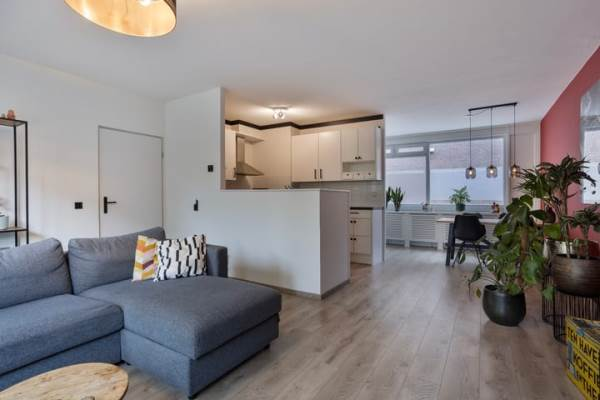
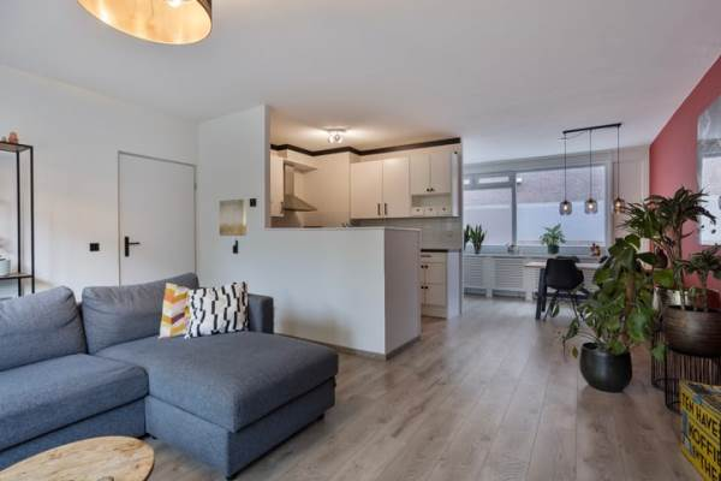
+ wall art (232, 218)
